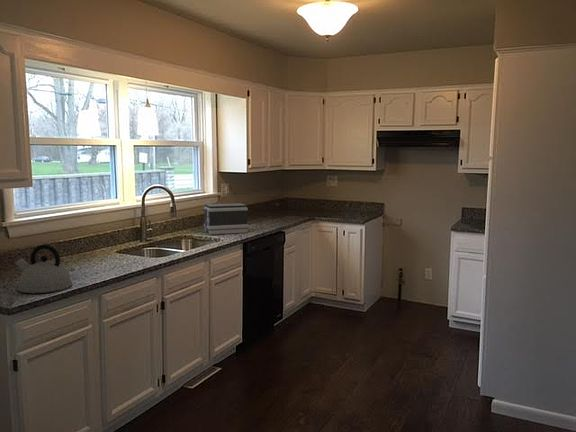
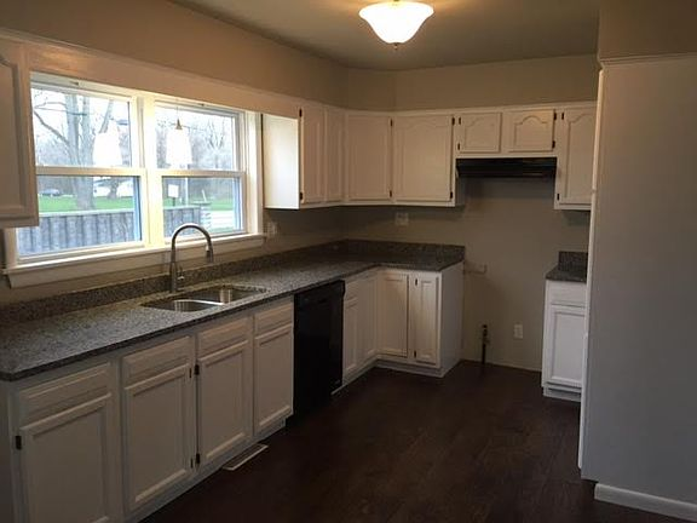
- kettle (42, 266)
- toaster (223, 218)
